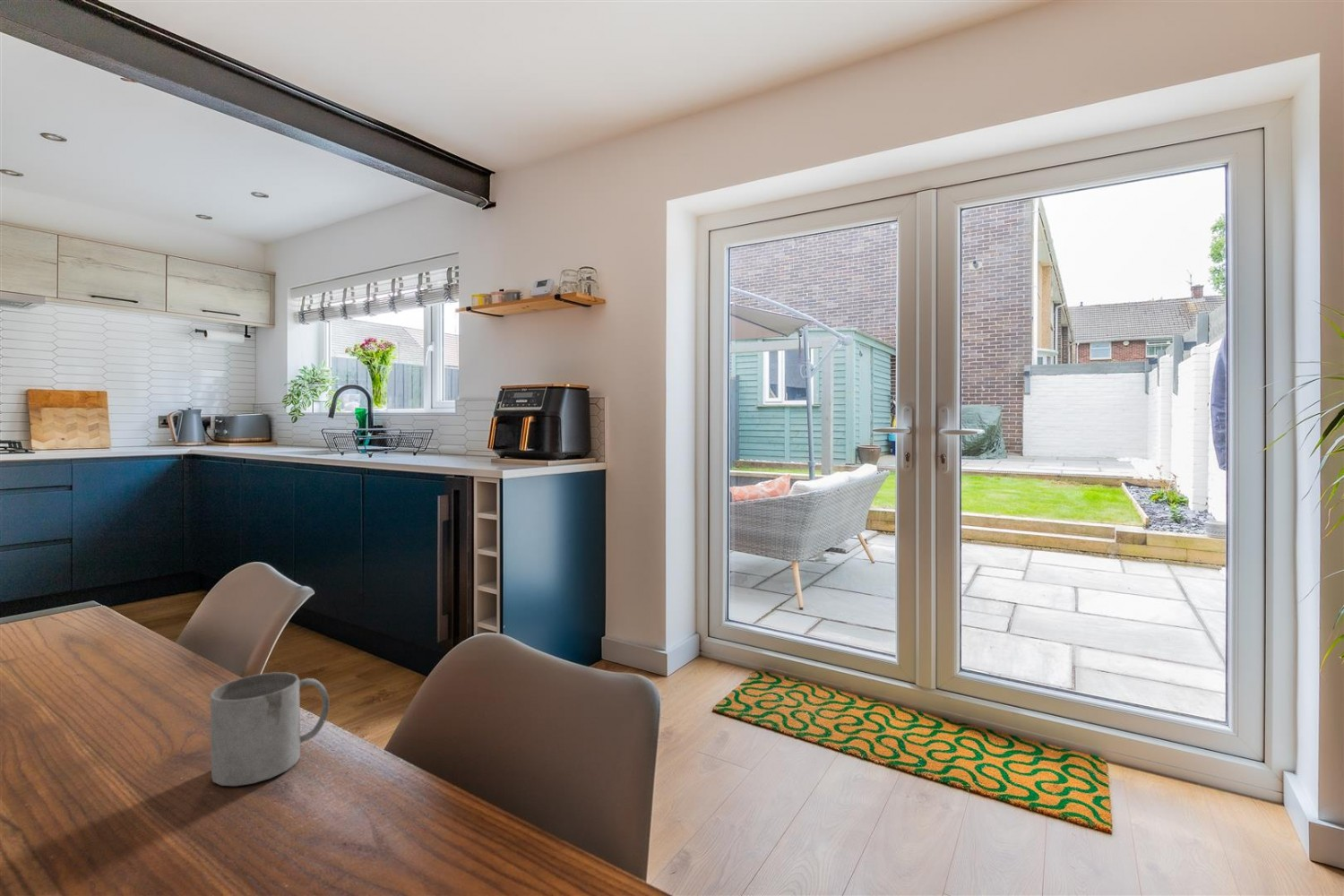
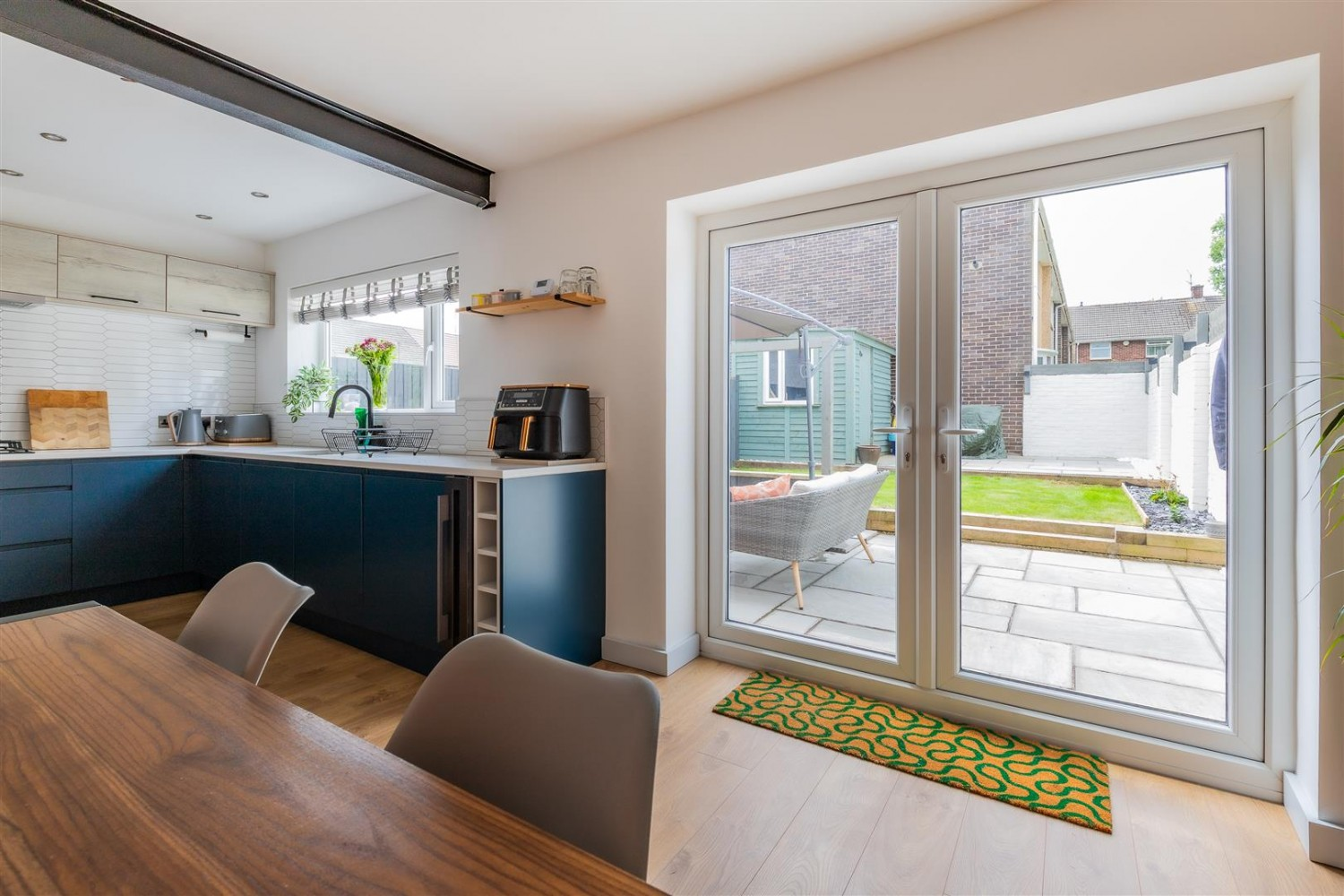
- mug (273, 720)
